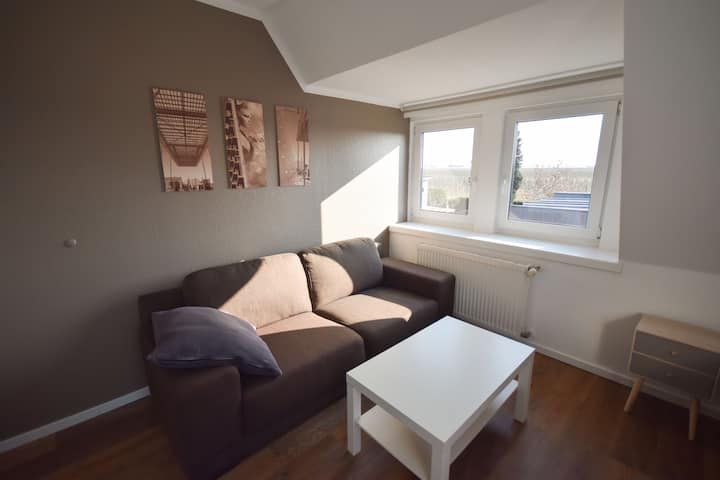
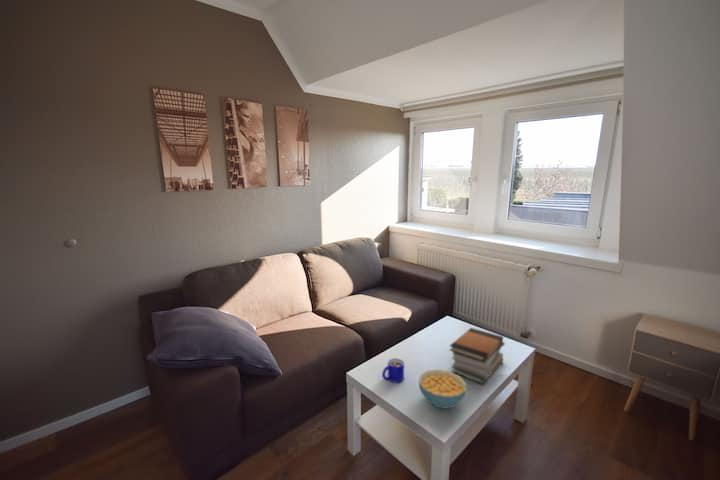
+ book stack (477, 354)
+ mug (392, 371)
+ cereal bowl (441, 392)
